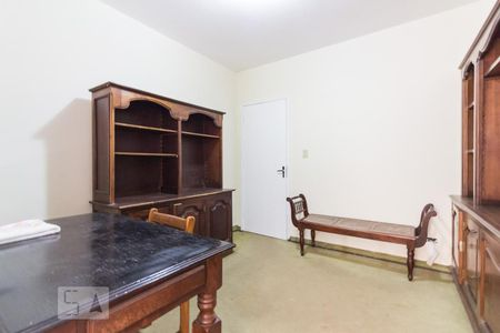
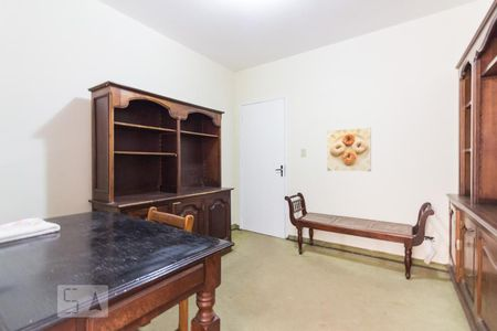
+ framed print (348, 150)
